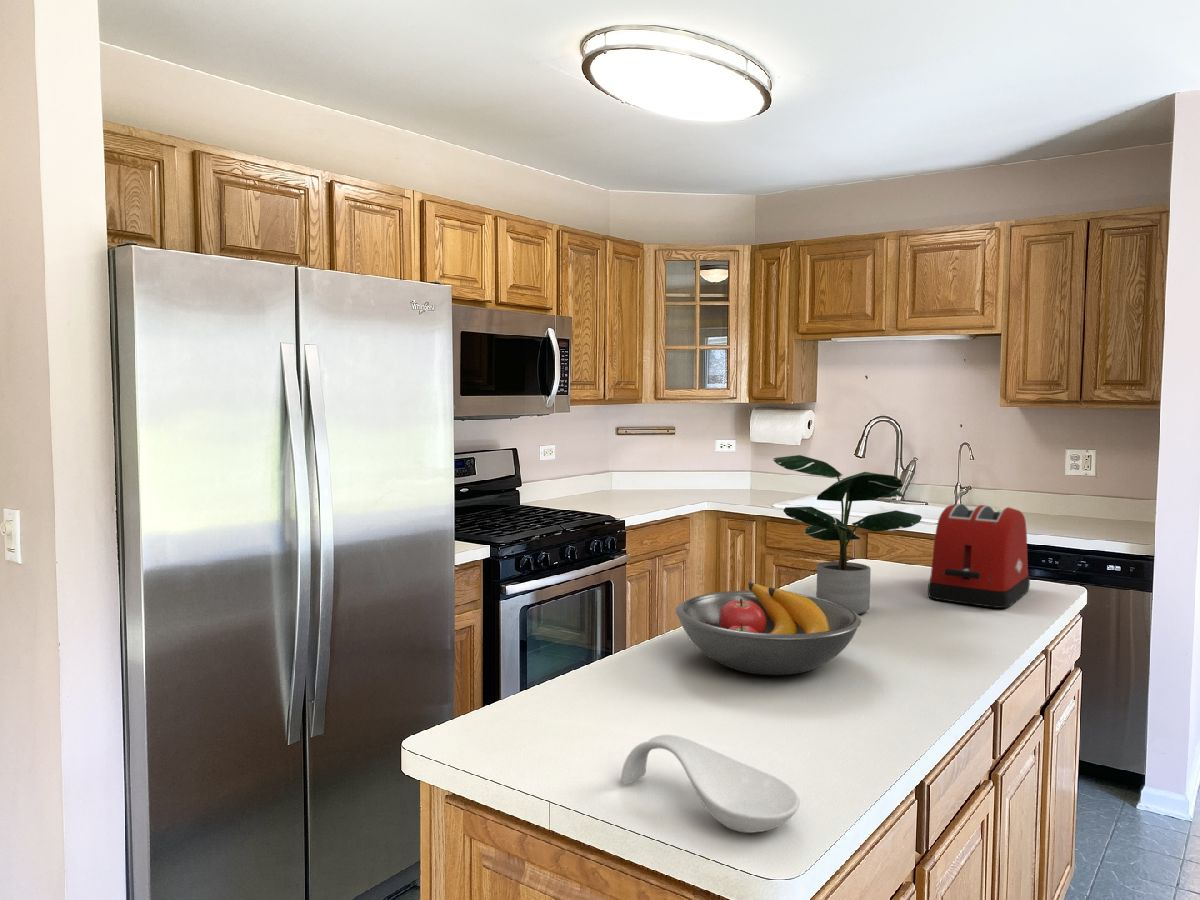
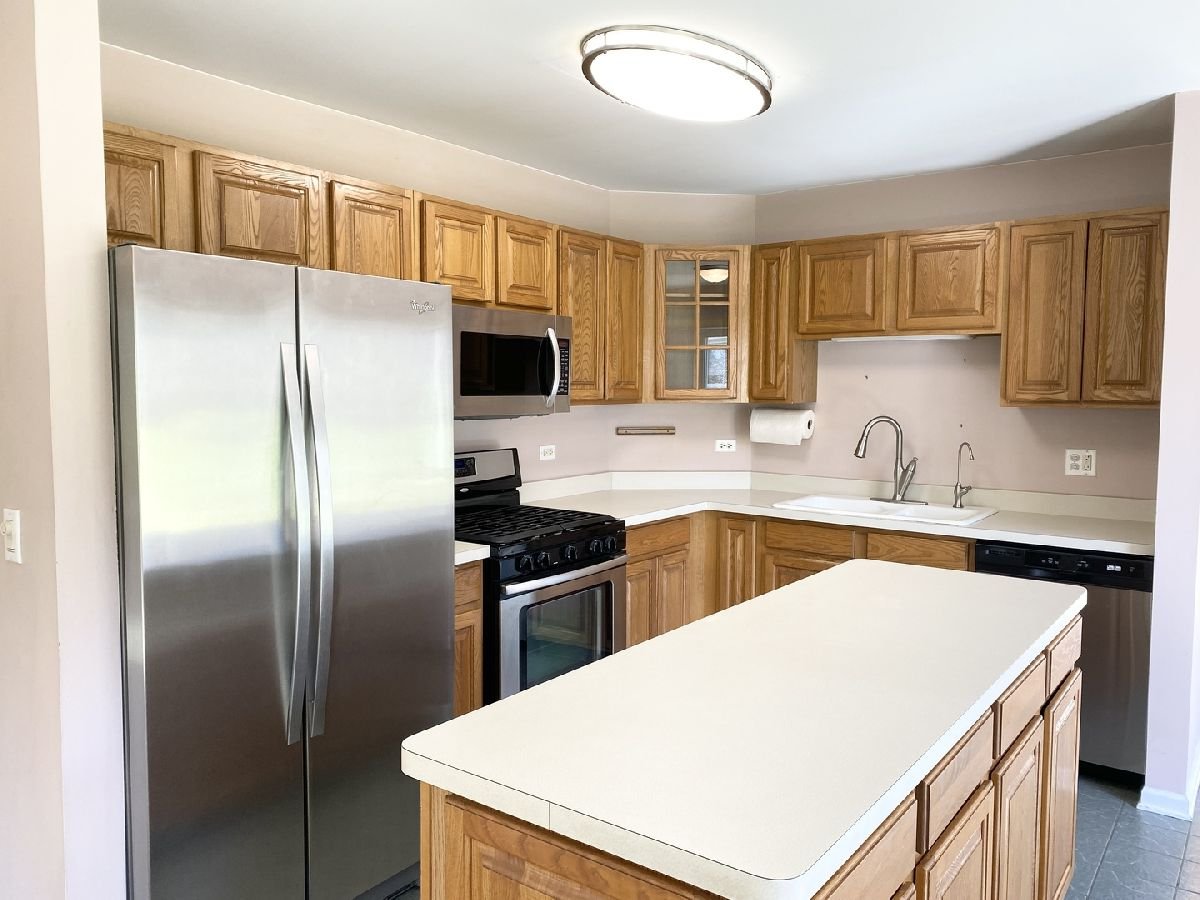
- potted plant (844, 532)
- spoon rest (705, 779)
- toaster (981, 549)
- fruit bowl (766, 630)
